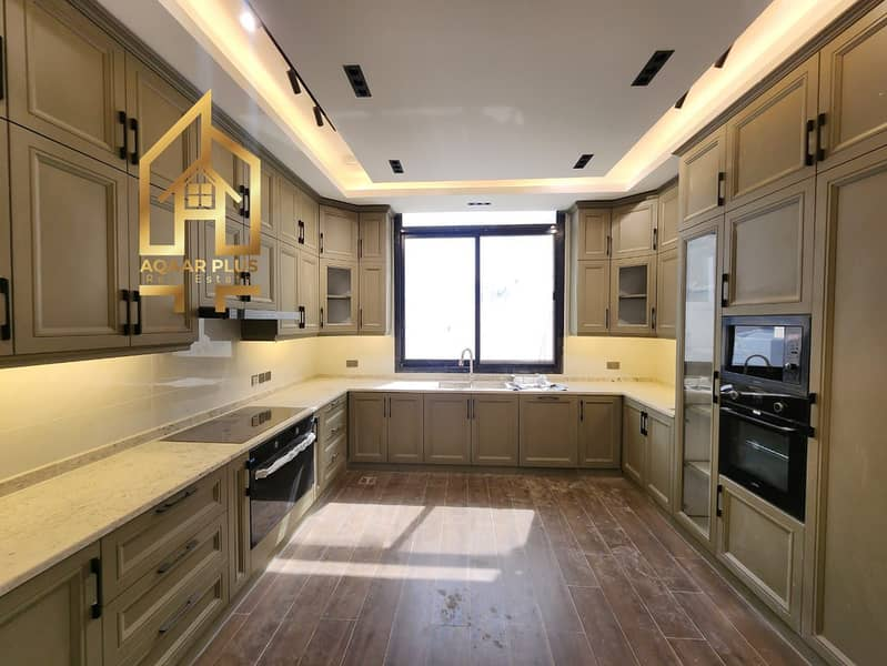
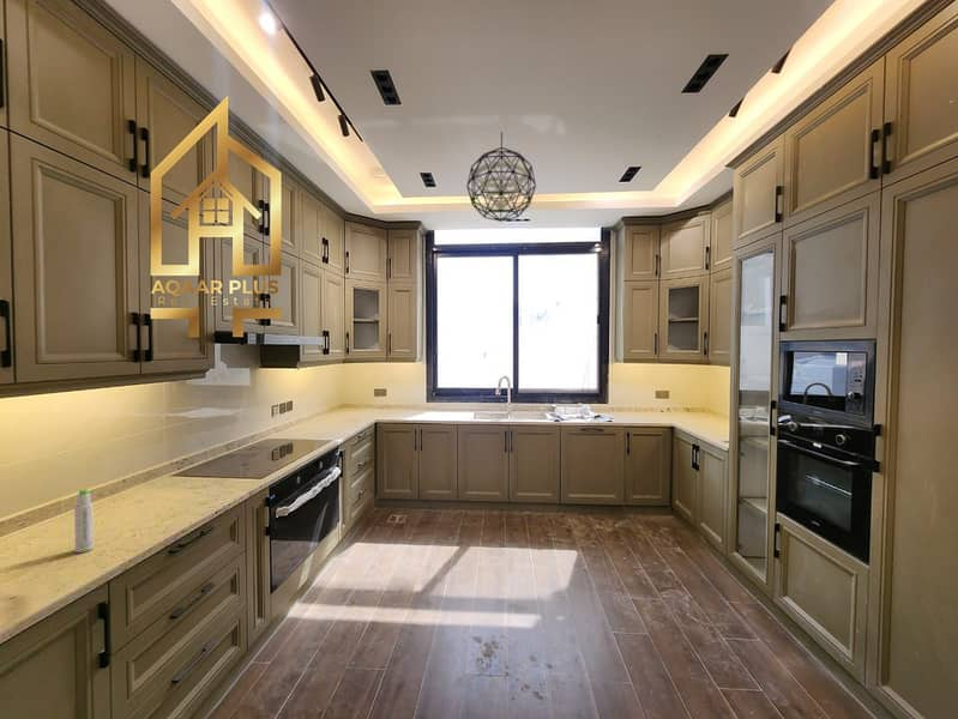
+ pendant light (501, 176)
+ bottle (84, 519)
